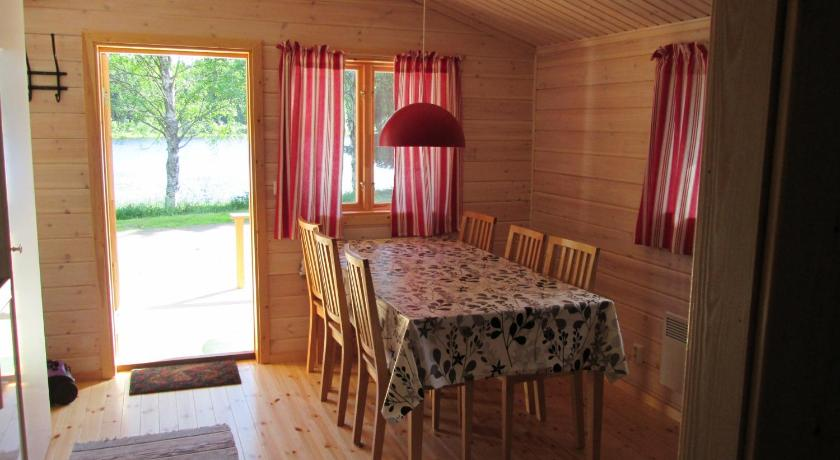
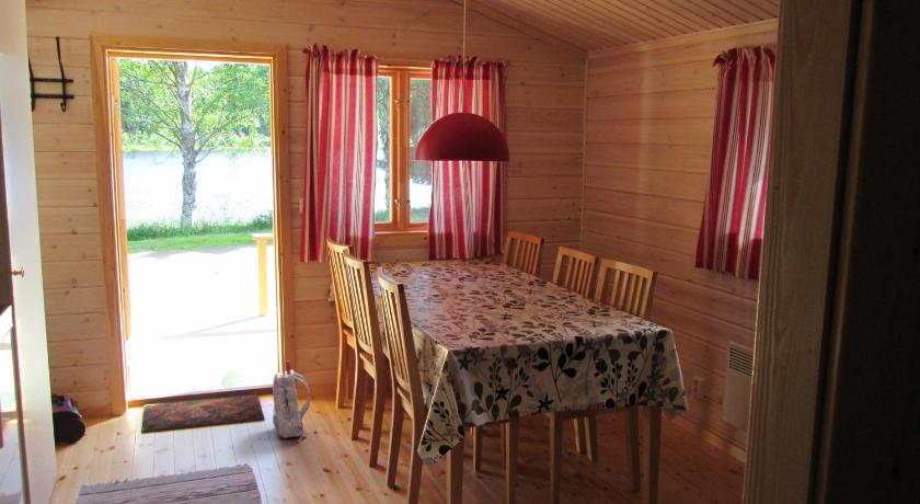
+ backpack (291, 397)
